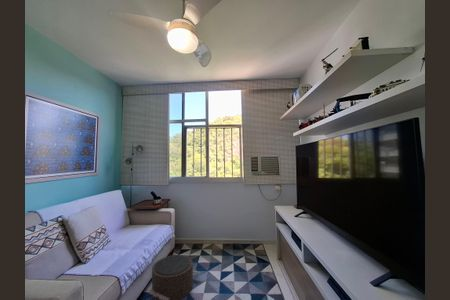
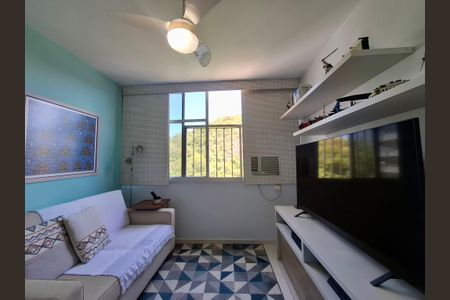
- pouf (174, 277)
